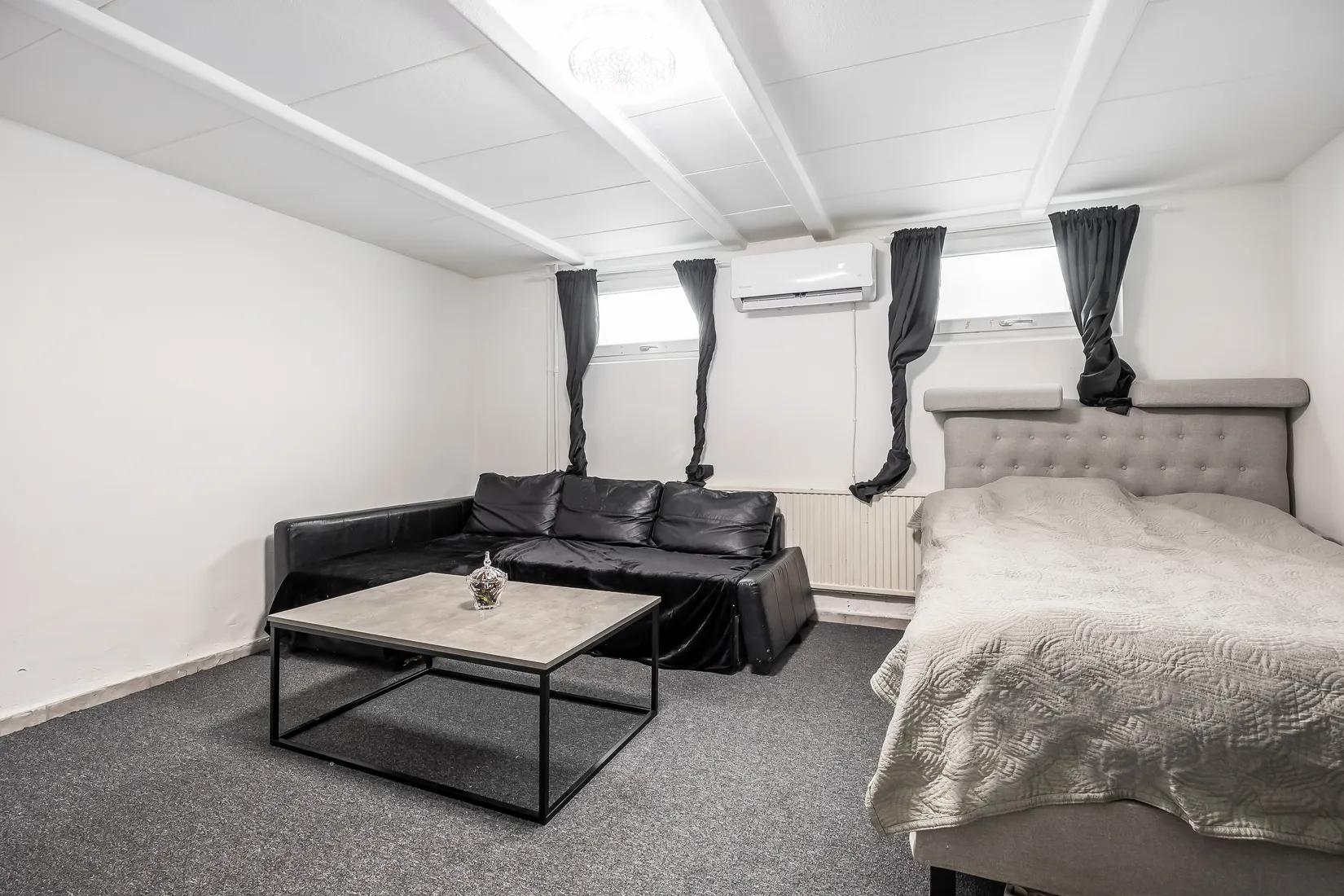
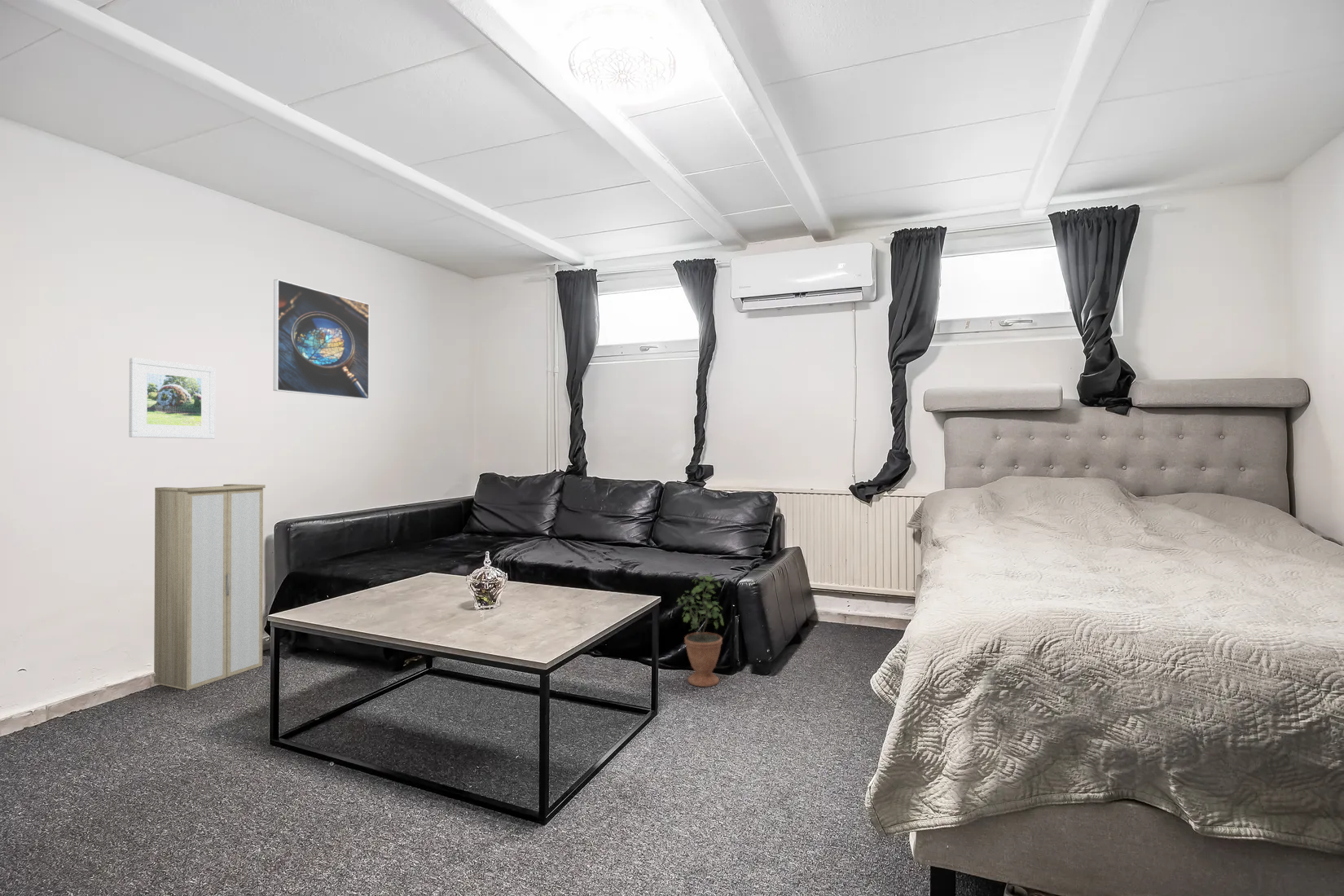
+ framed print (174, 400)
+ potted plant (699, 623)
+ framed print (325, 344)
+ cabinet (212, 580)
